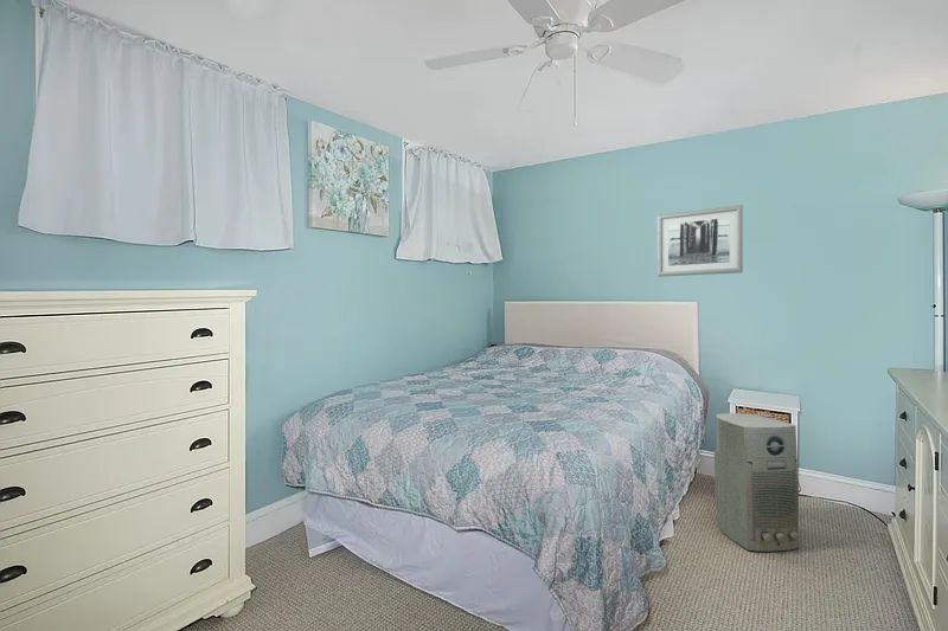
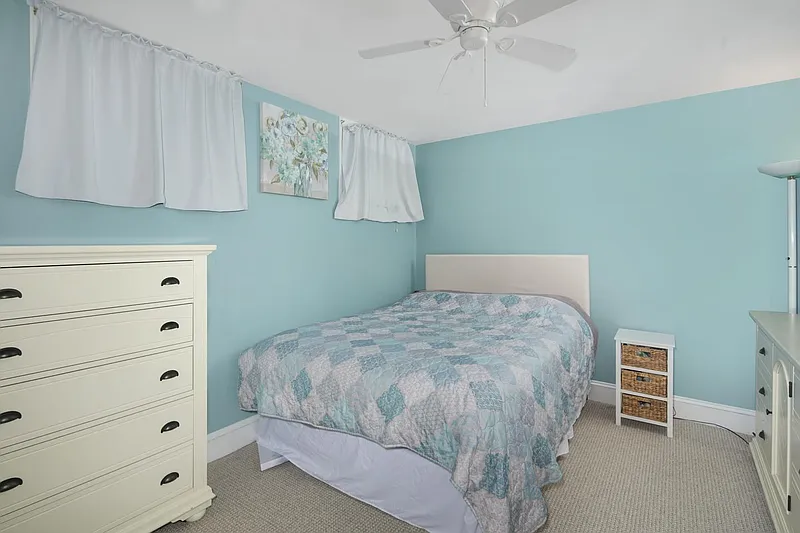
- air purifier (751, 476)
- wall art (697, 242)
